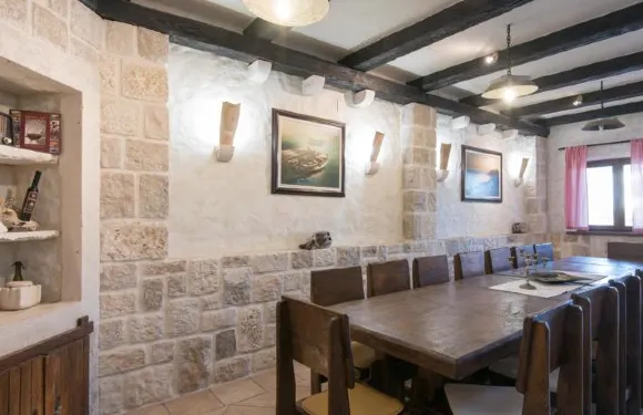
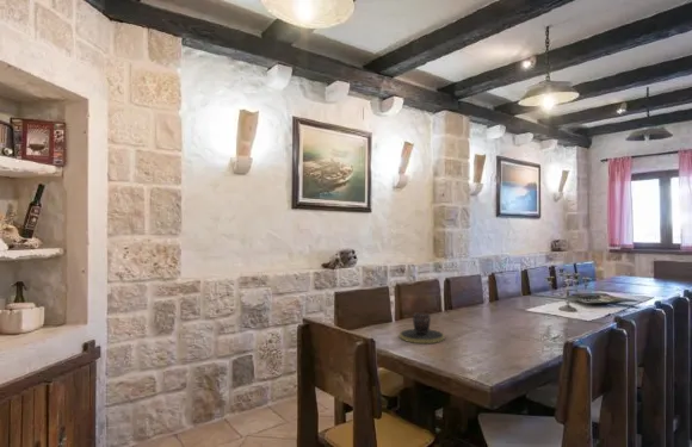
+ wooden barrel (421, 325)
